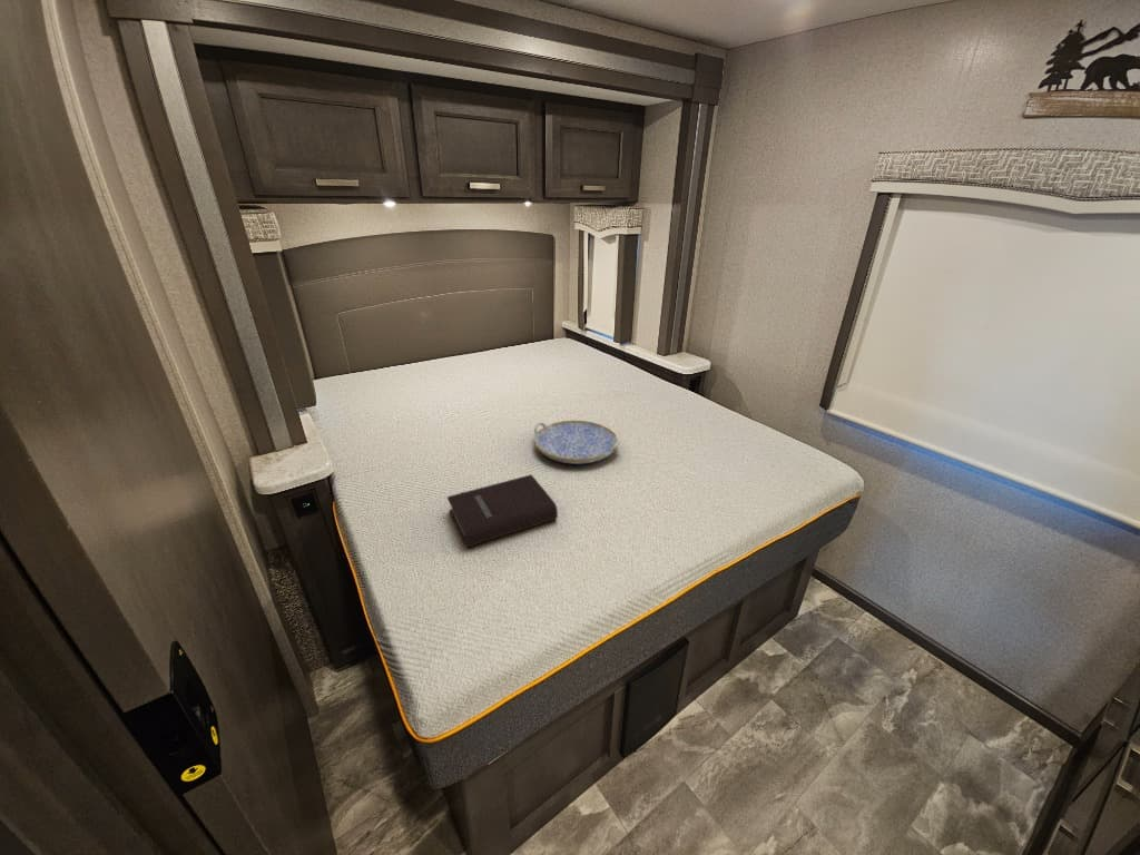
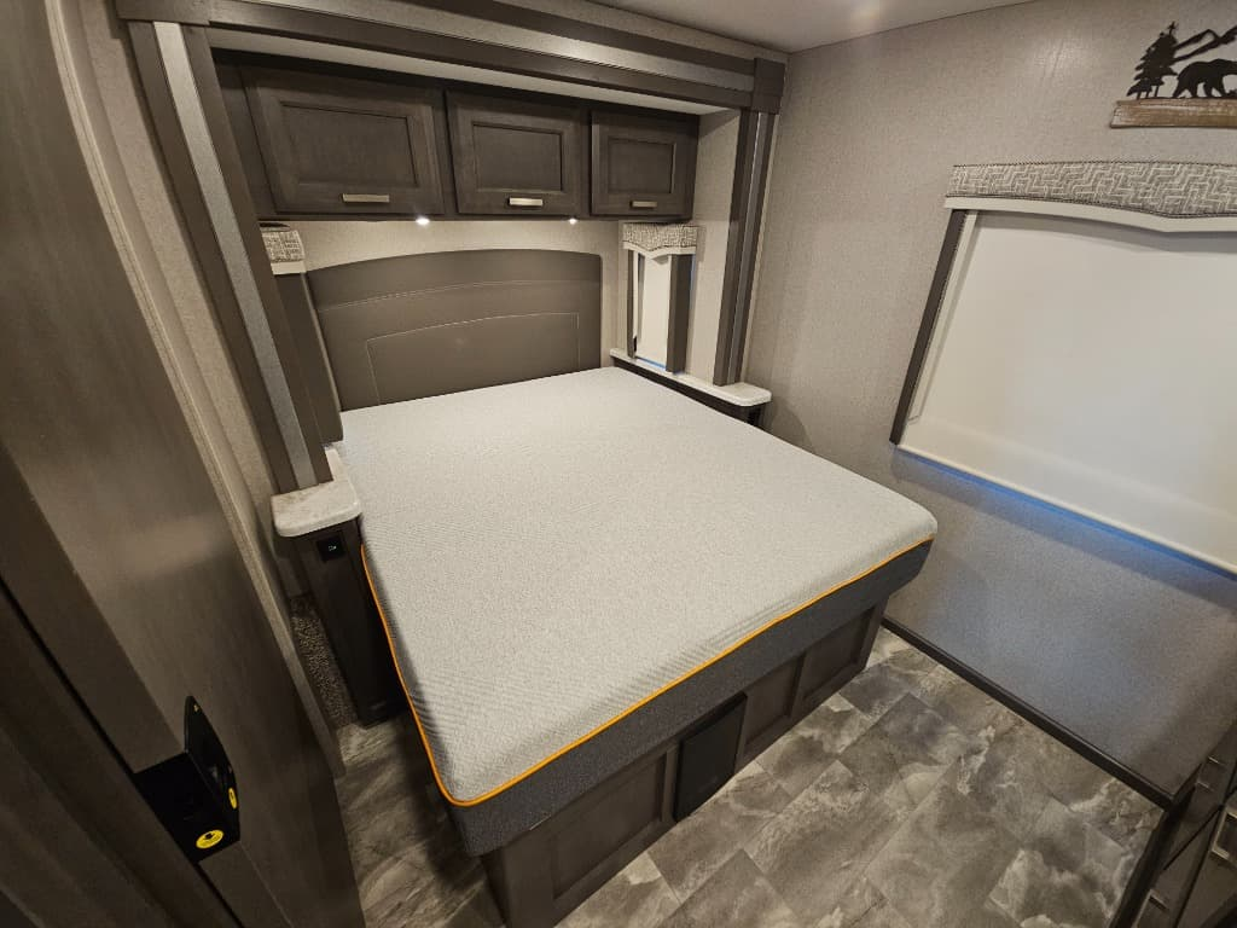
- serving tray (576, 440)
- book (502, 509)
